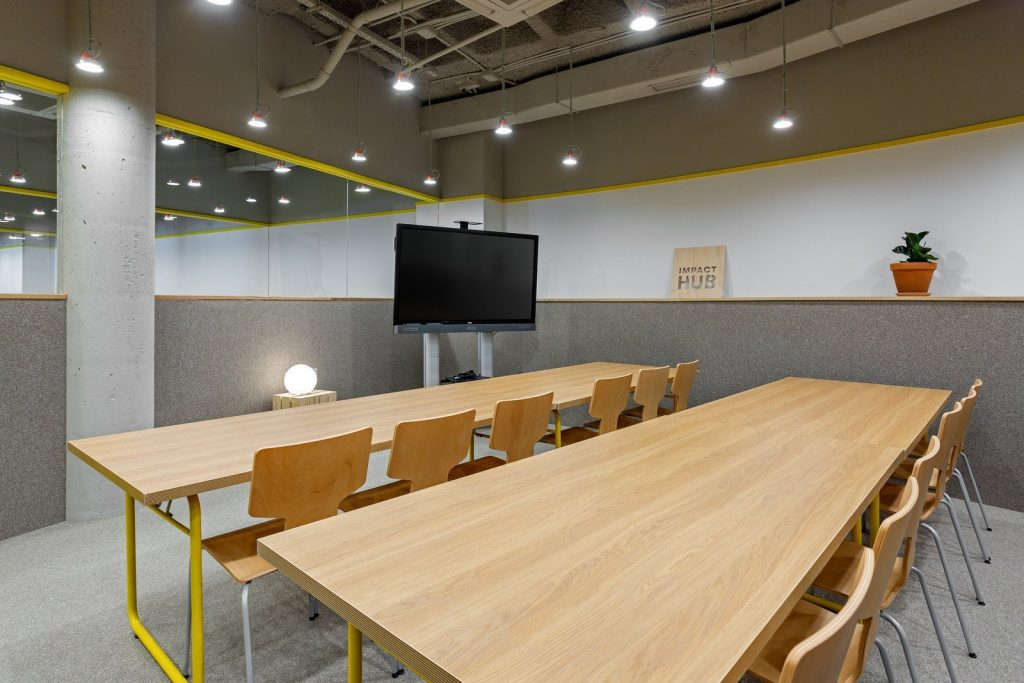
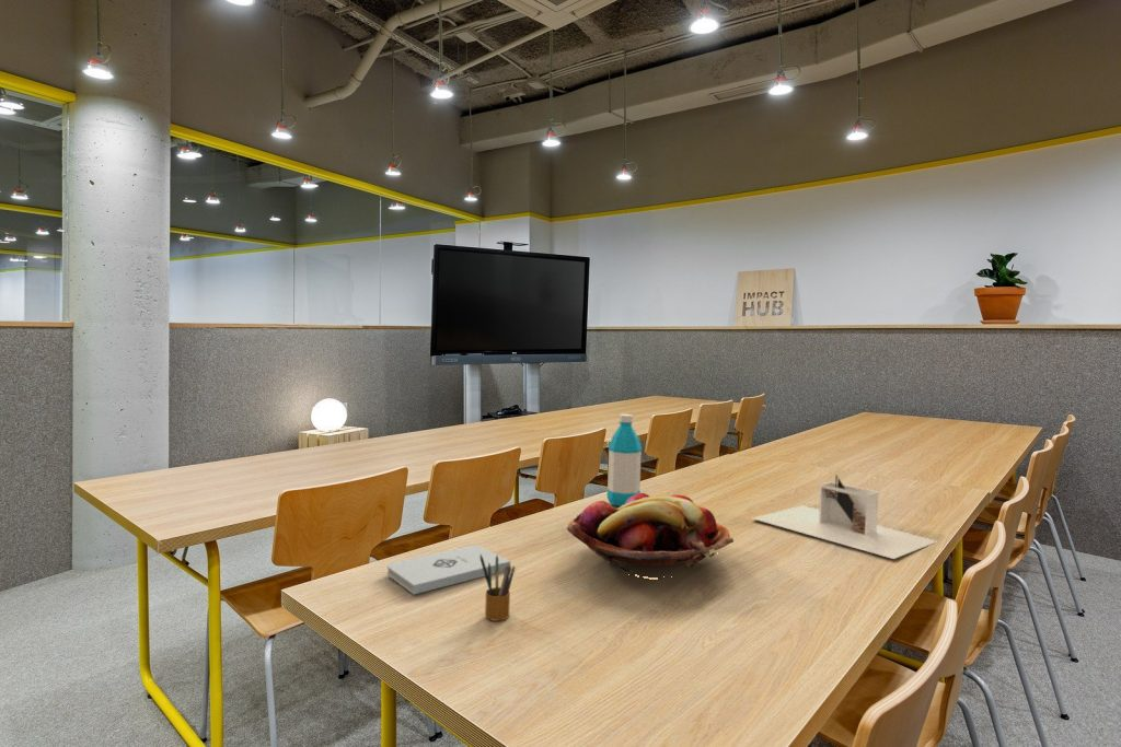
+ architectural model (847, 500)
+ notepad (448, 567)
+ water bottle (624, 459)
+ fruit basket (650, 526)
+ pencil box (496, 585)
